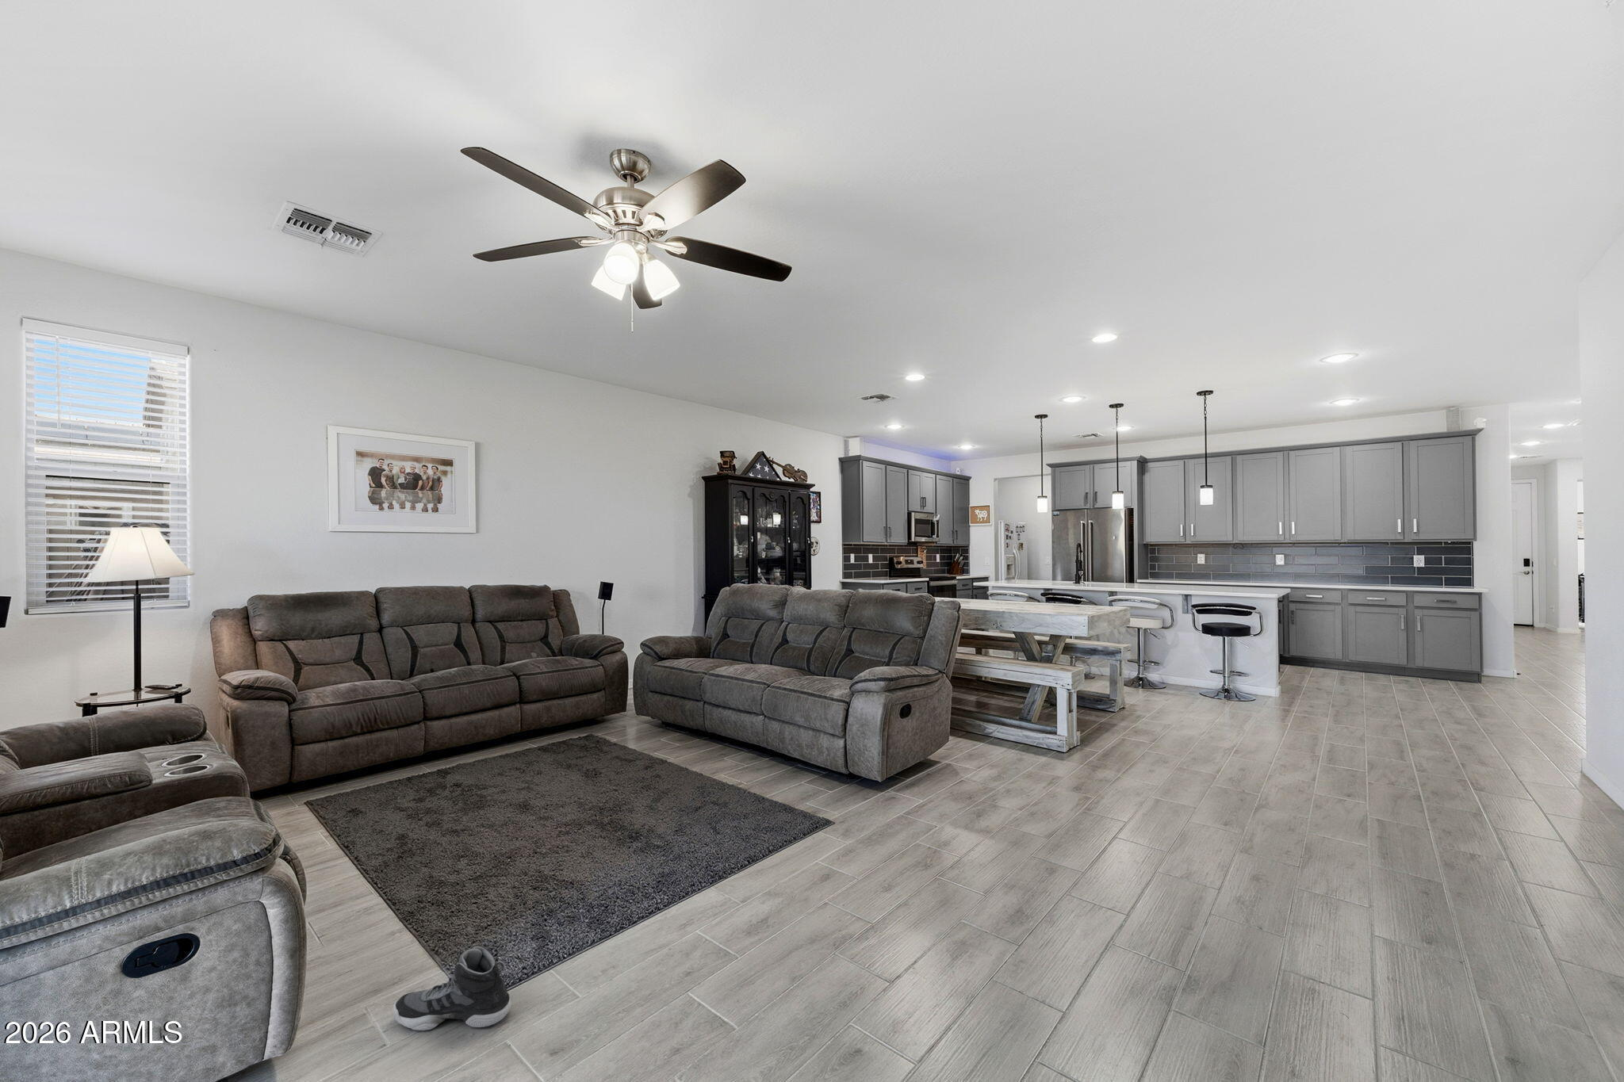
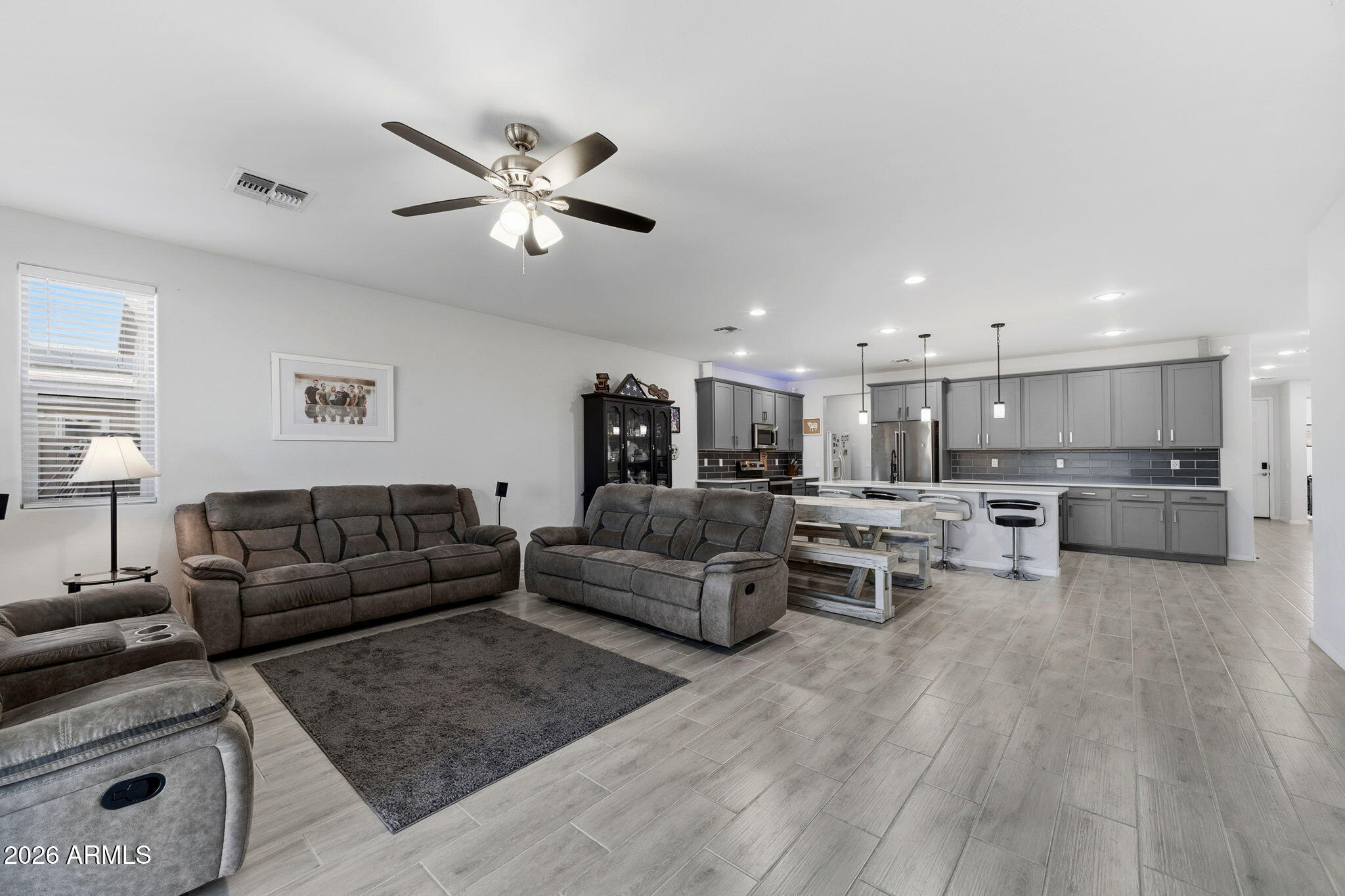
- sneaker (453, 984)
